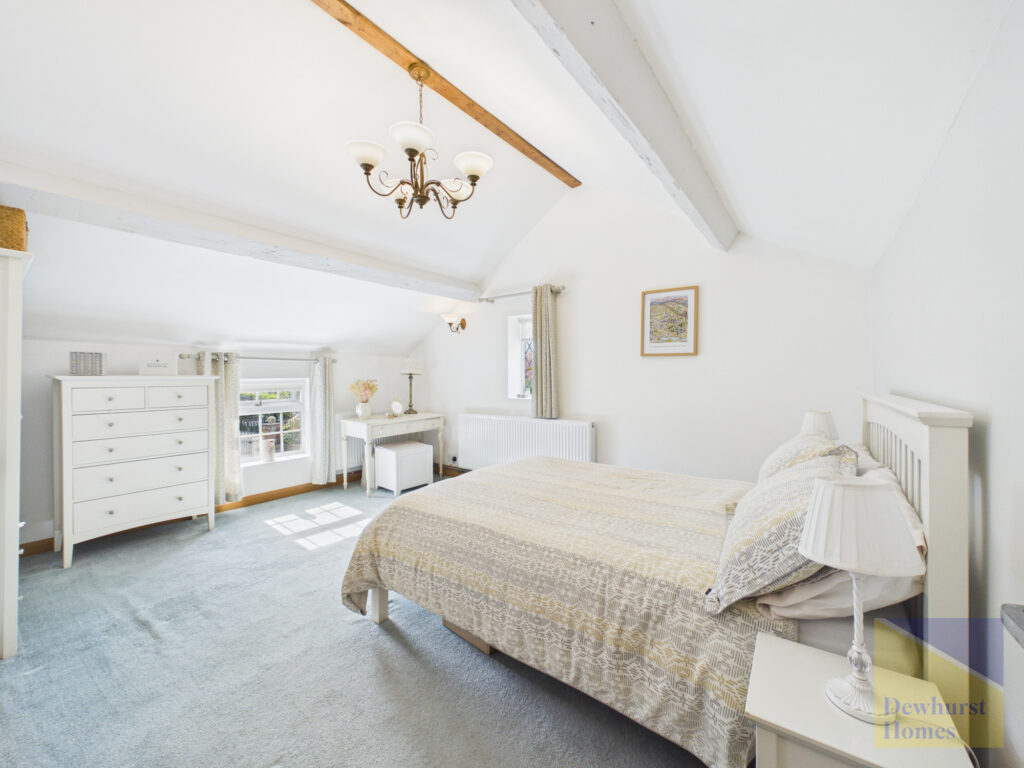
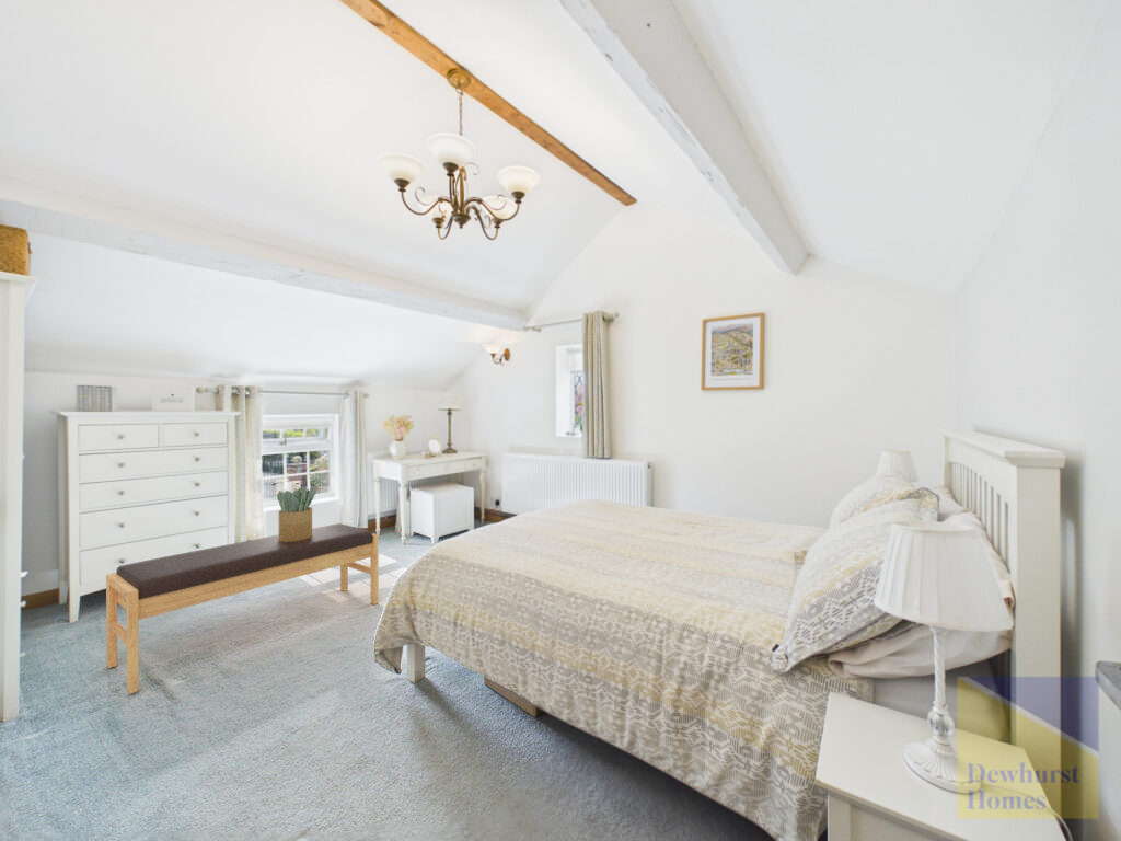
+ bench (262, 586)
+ potted plant (298, 511)
